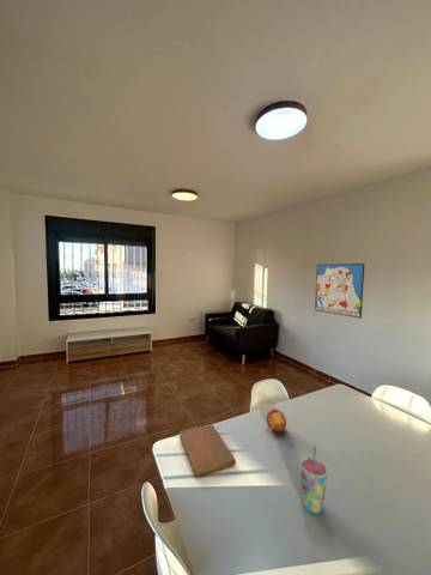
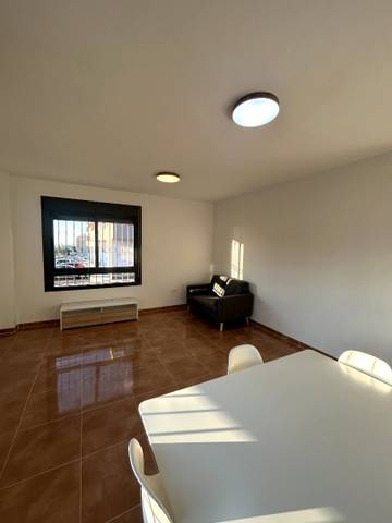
- notebook (205, 447)
- wall art (336, 289)
- apple (275, 419)
- cup (312, 476)
